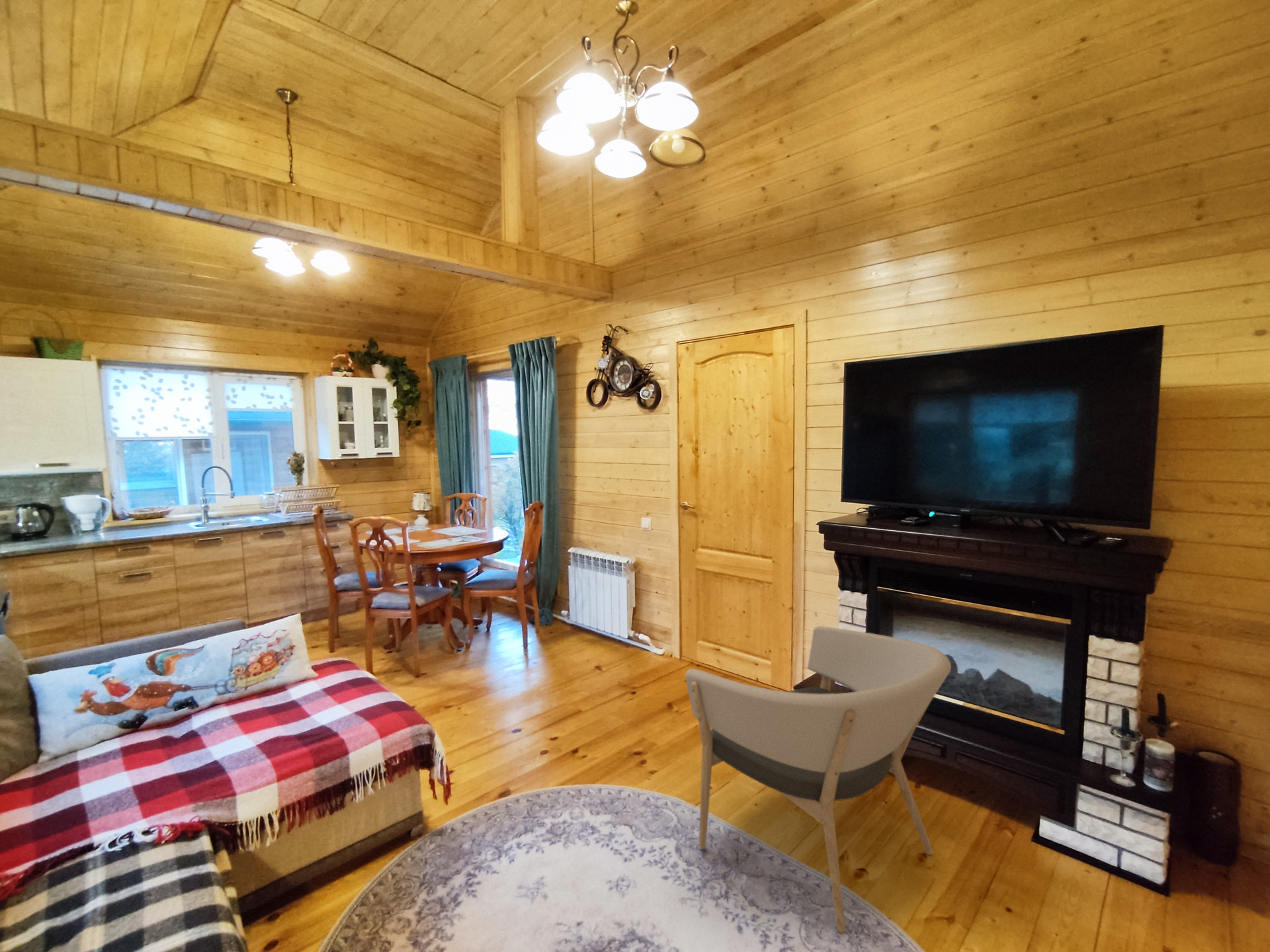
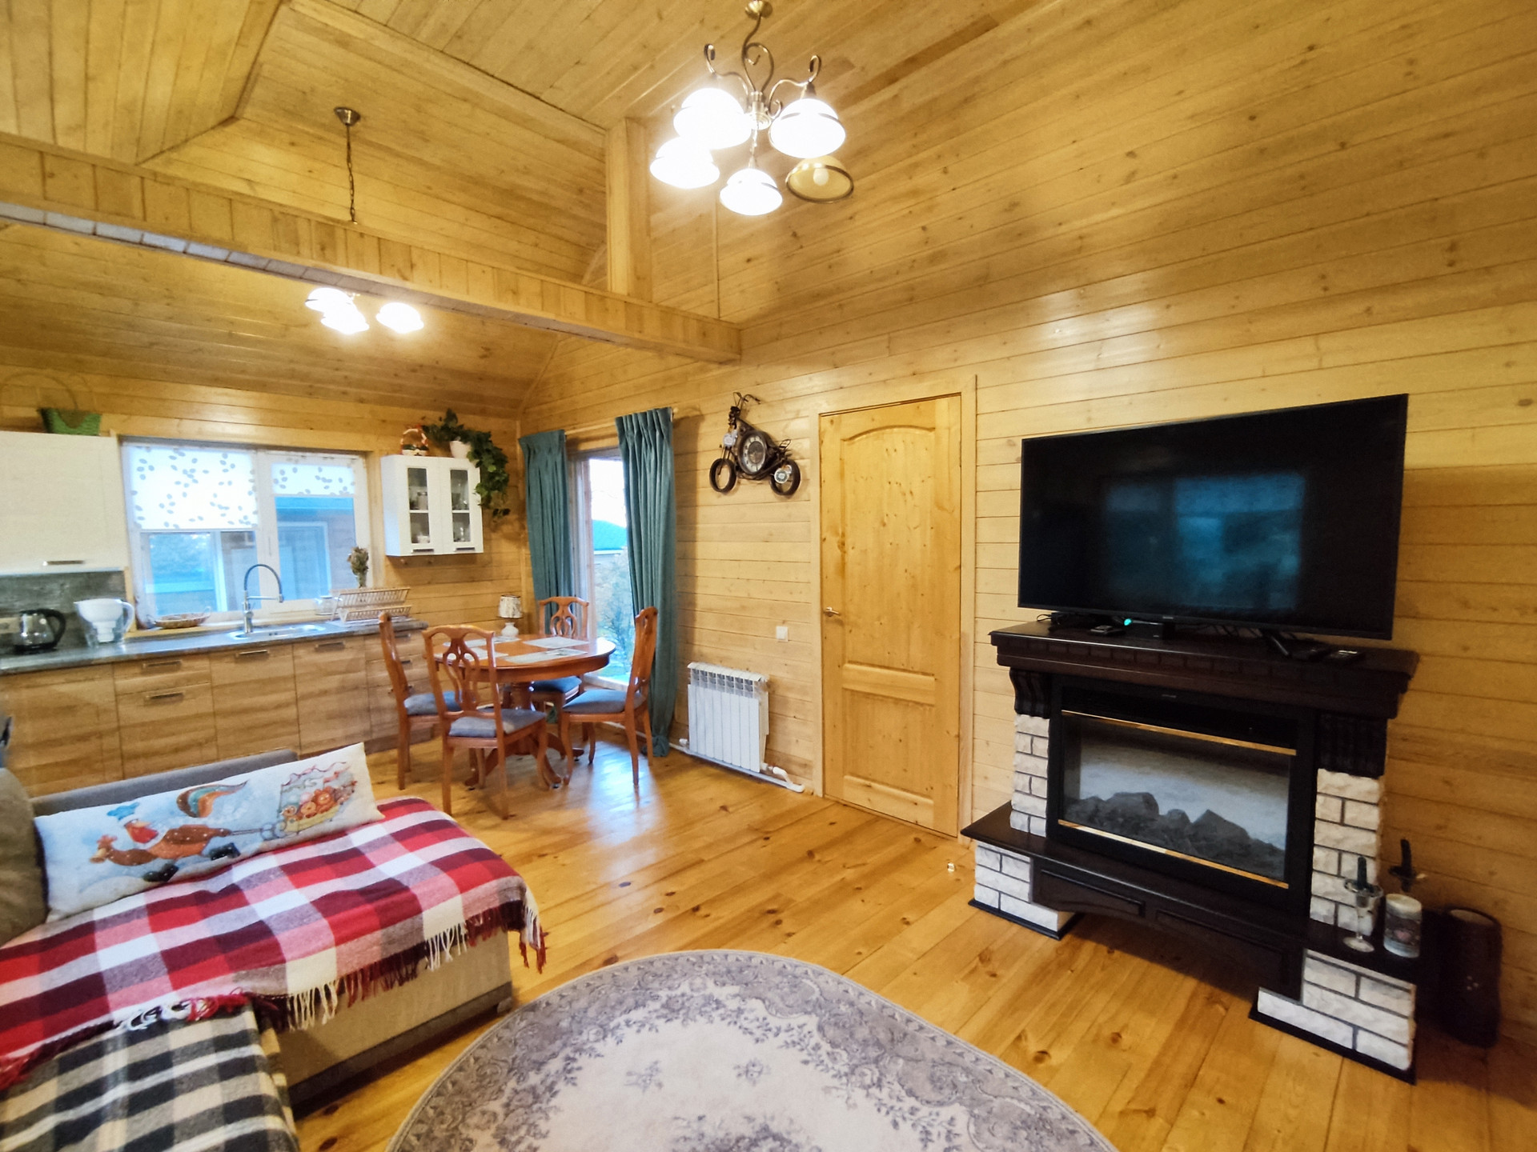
- armchair (825, 744)
